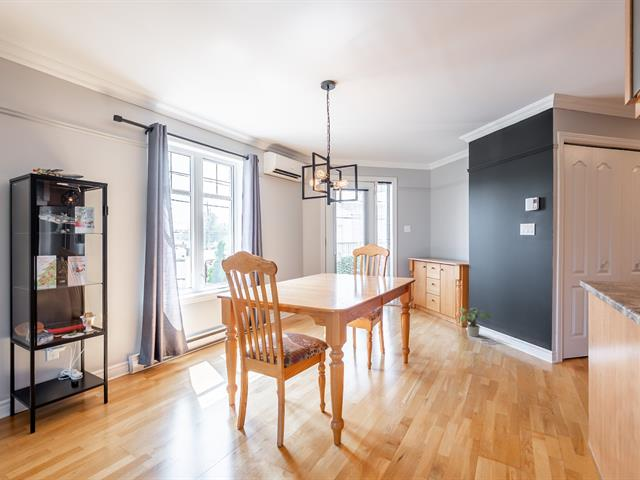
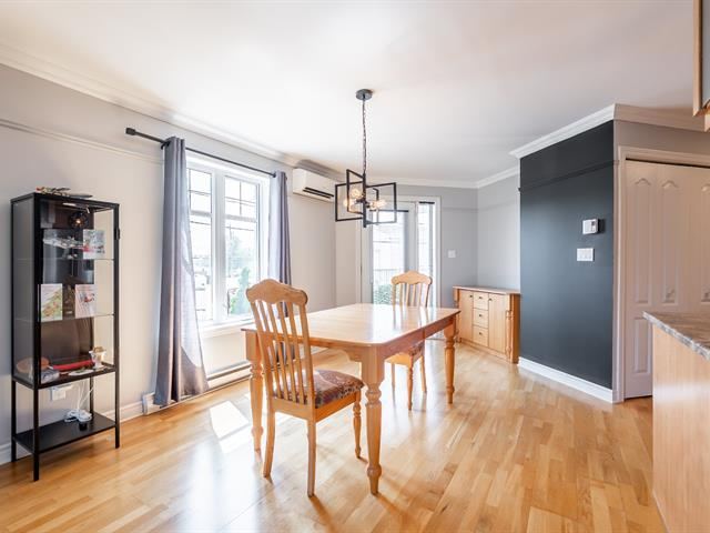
- potted plant (470, 321)
